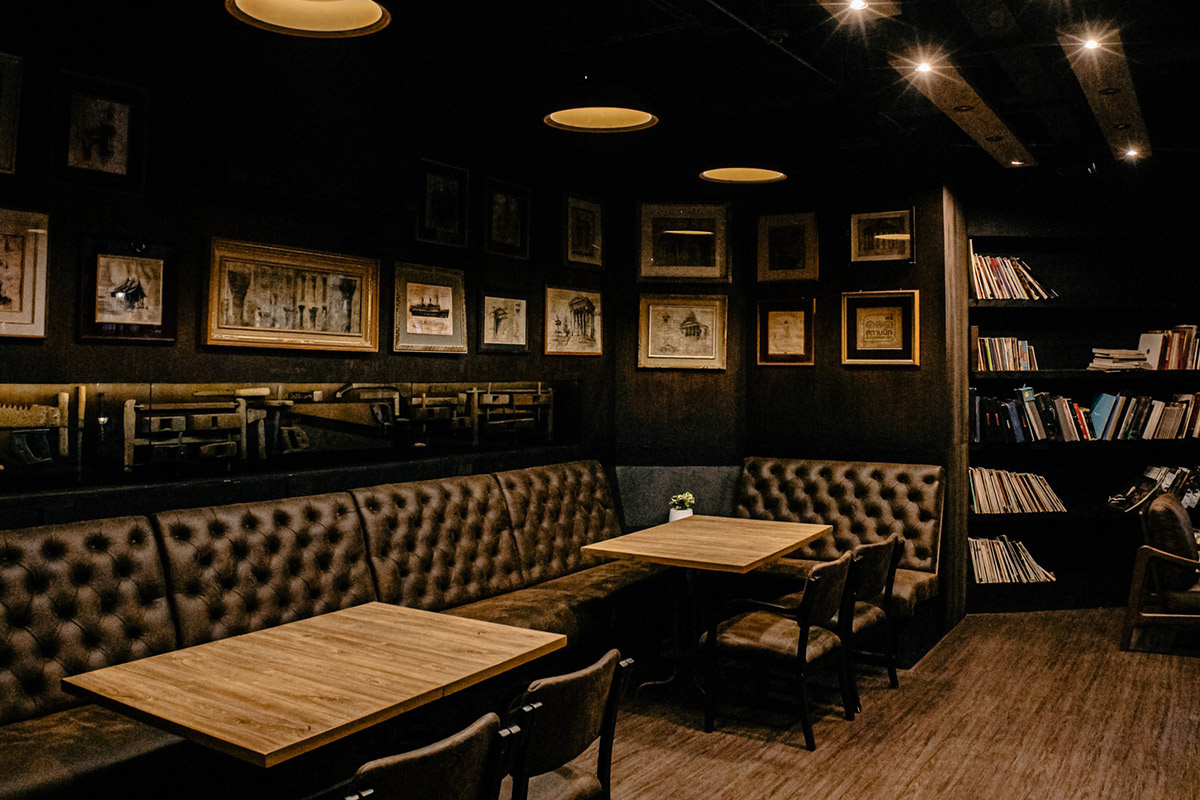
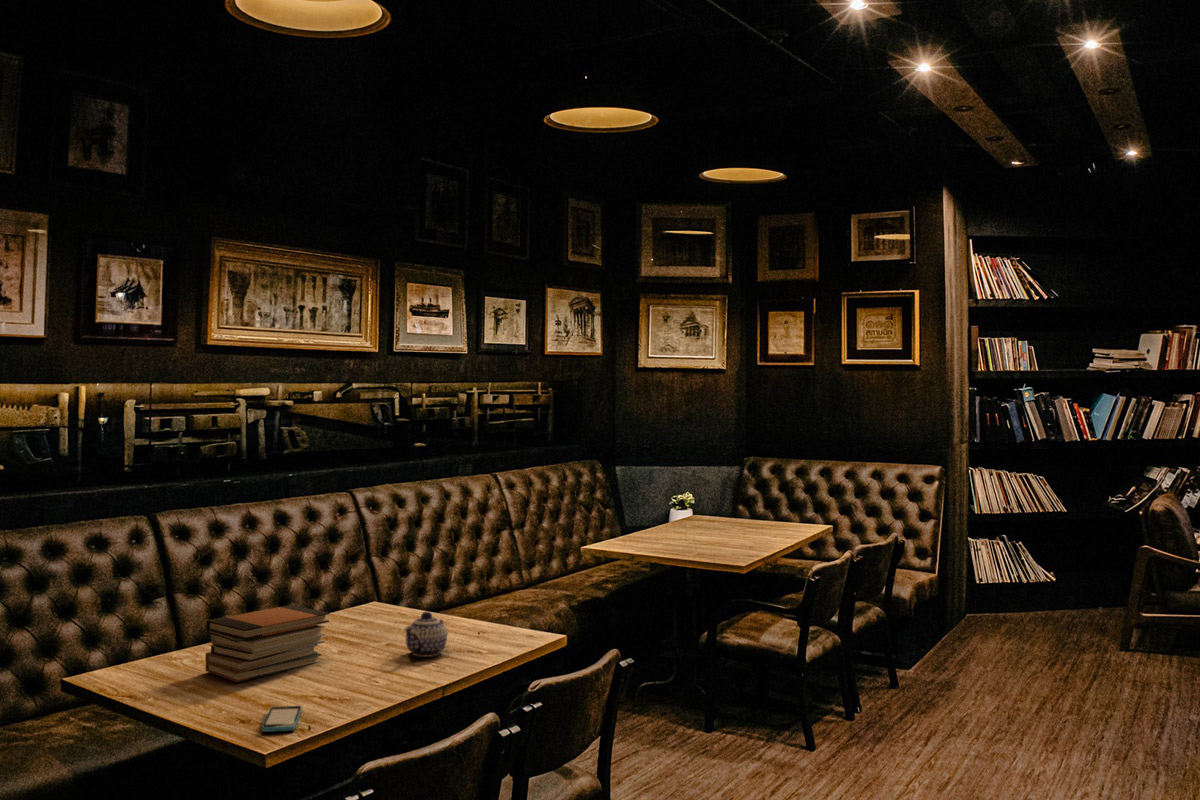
+ smartphone (282, 718)
+ teapot (426, 632)
+ book stack (268, 641)
